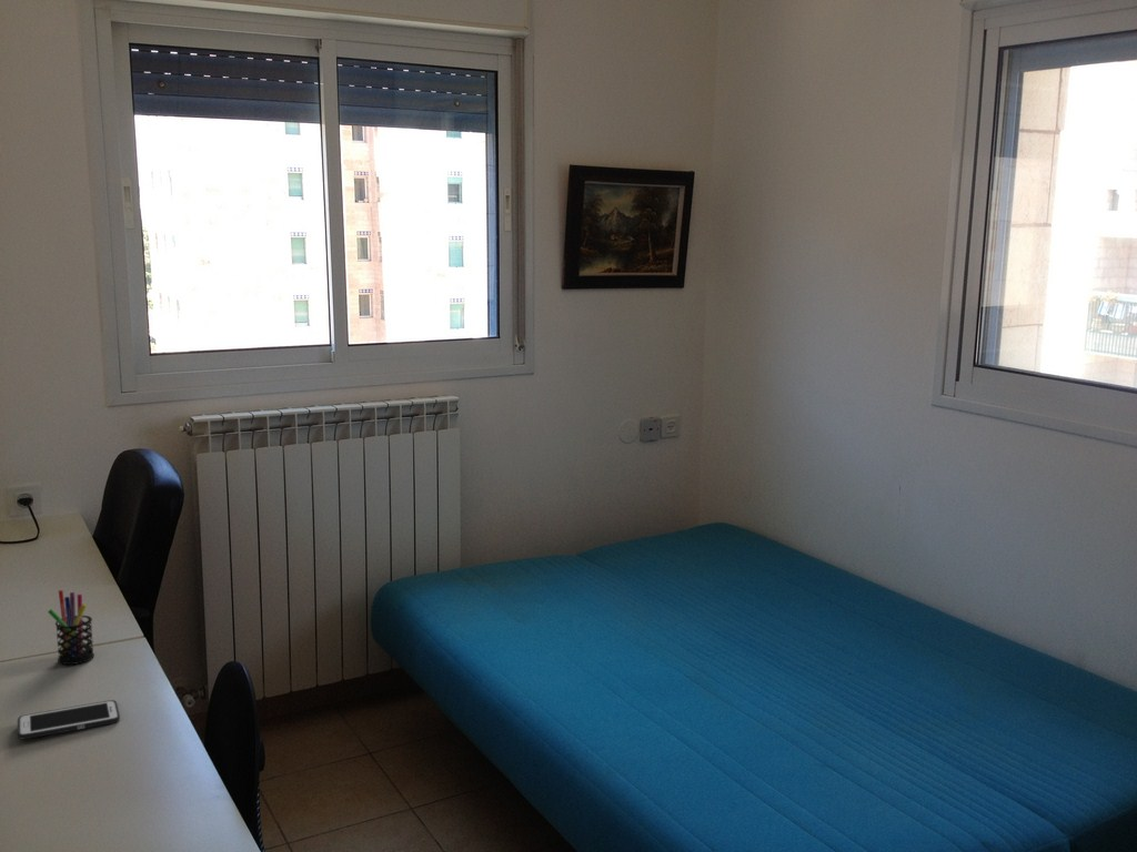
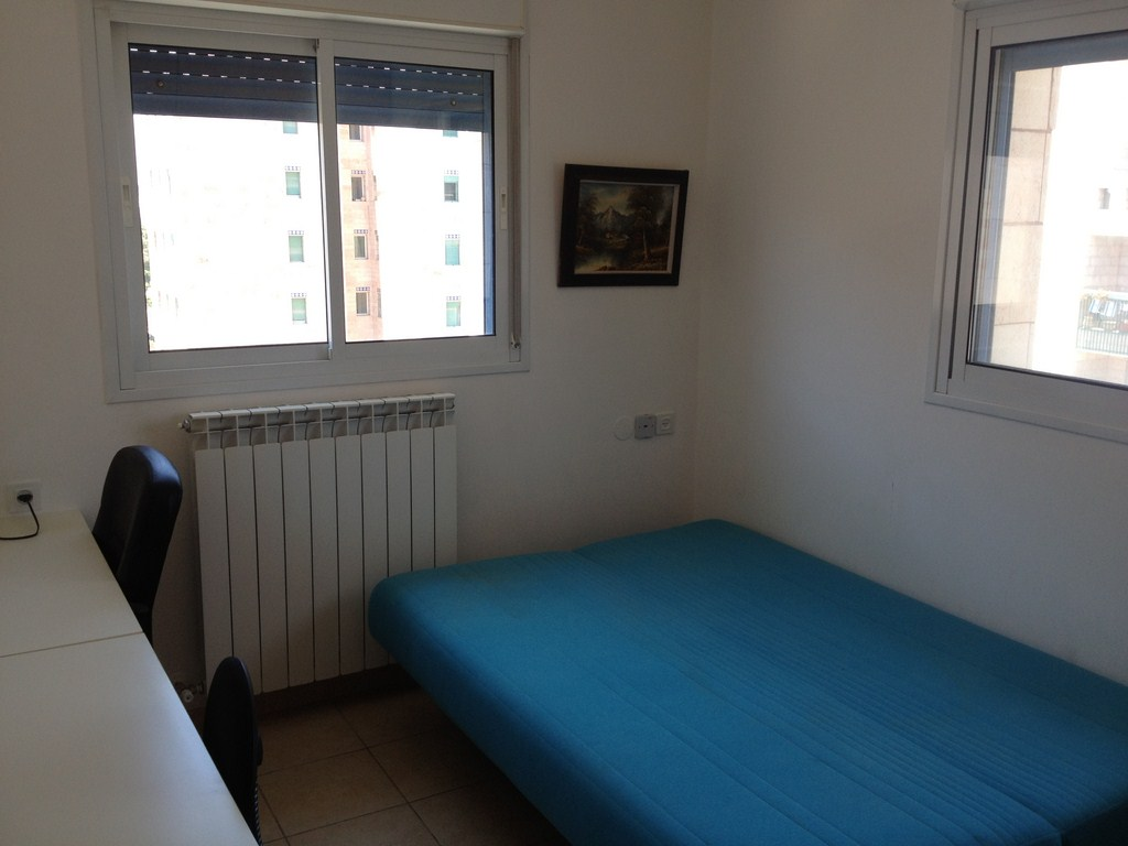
- pen holder (69, 626)
- cell phone (69, 719)
